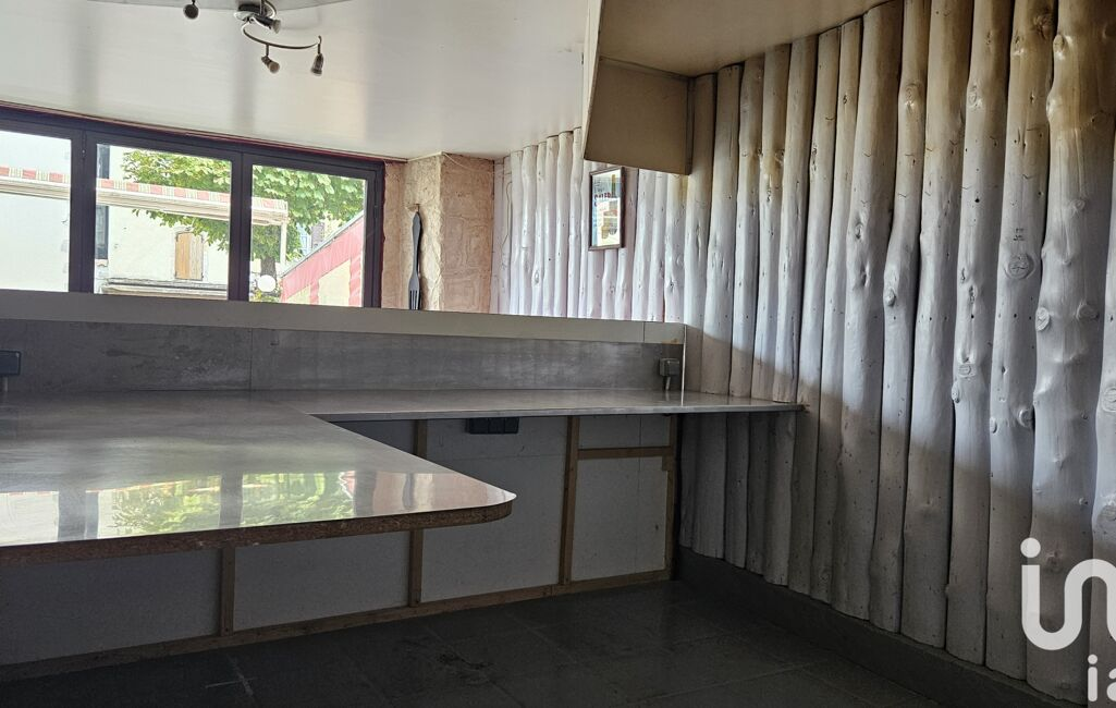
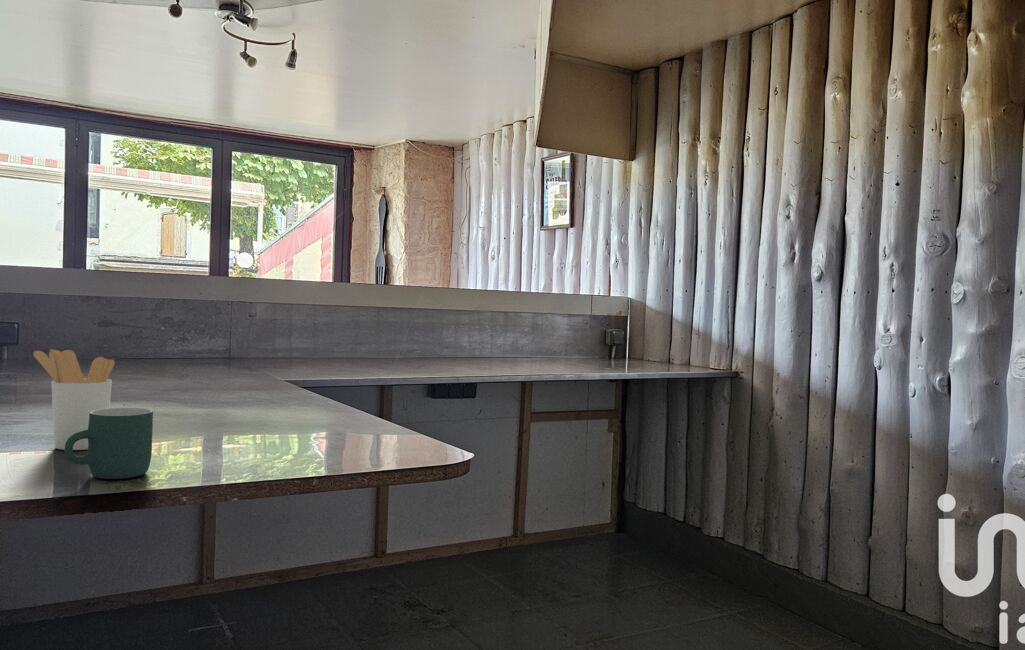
+ utensil holder (72, 396)
+ mug (113, 444)
